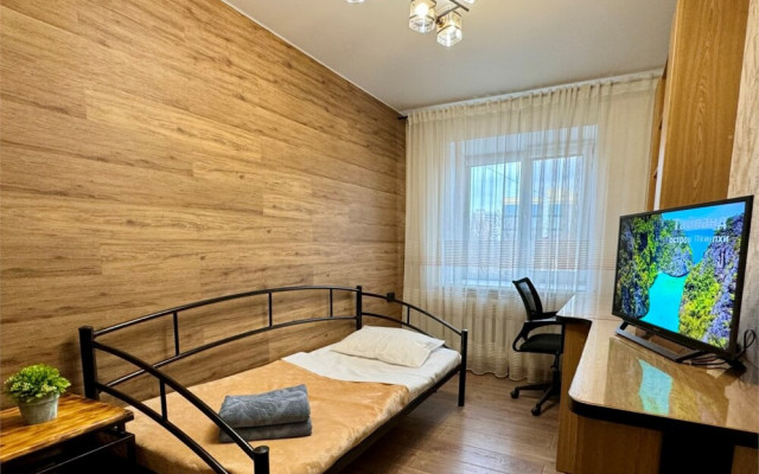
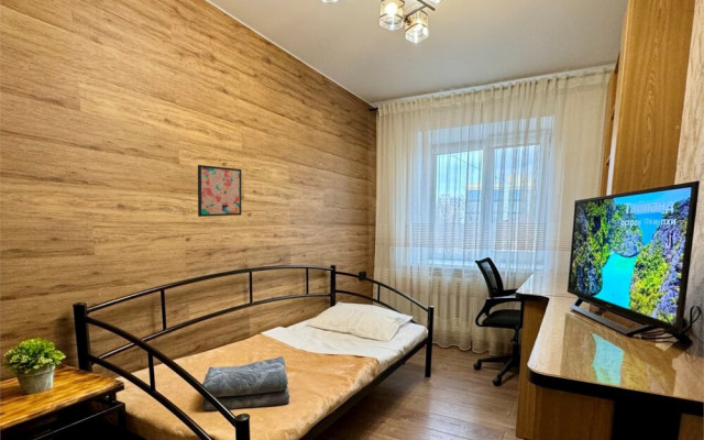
+ wall art (220, 191)
